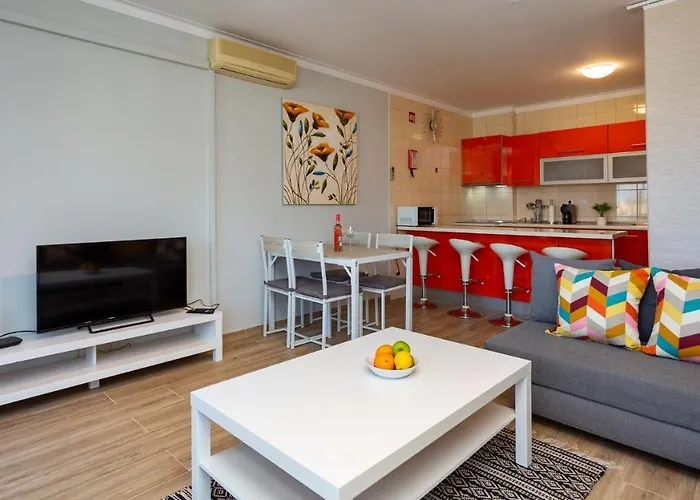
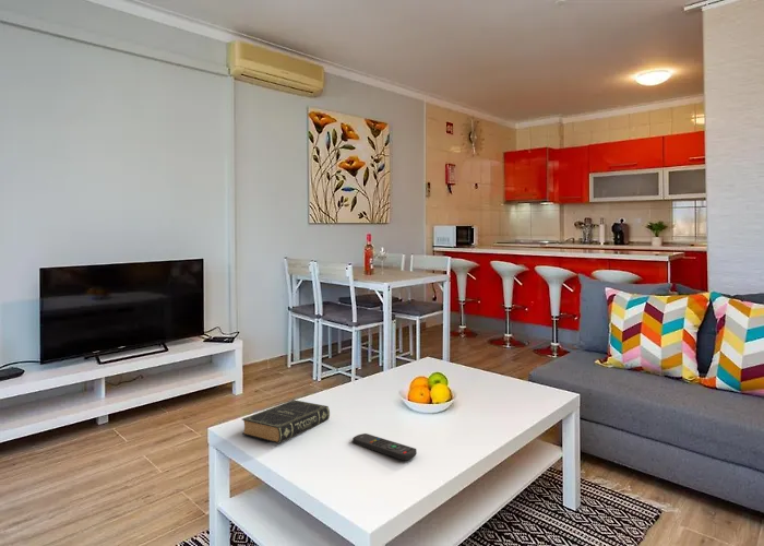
+ book (287, 419)
+ remote control (383, 446)
